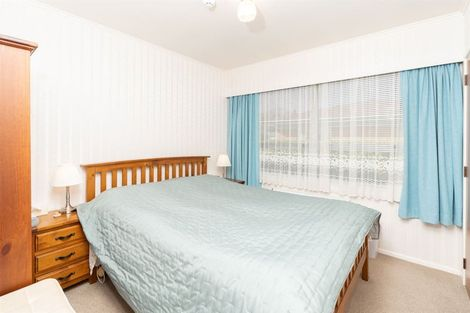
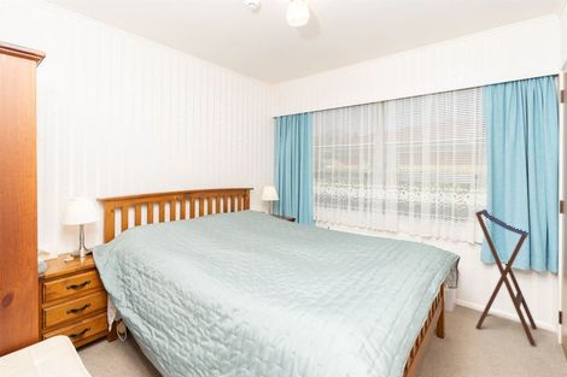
+ stool (505, 270)
